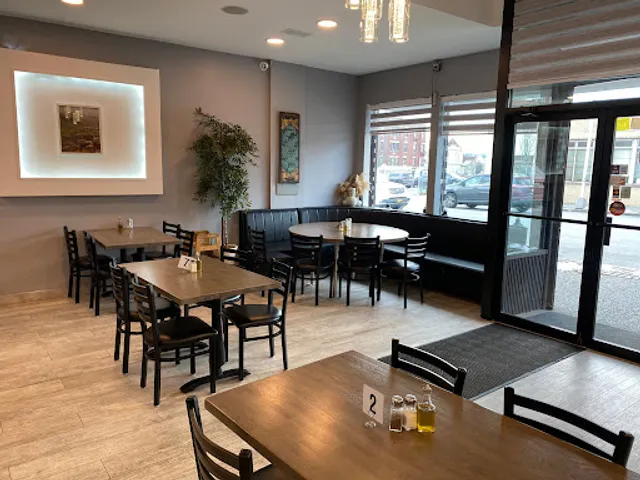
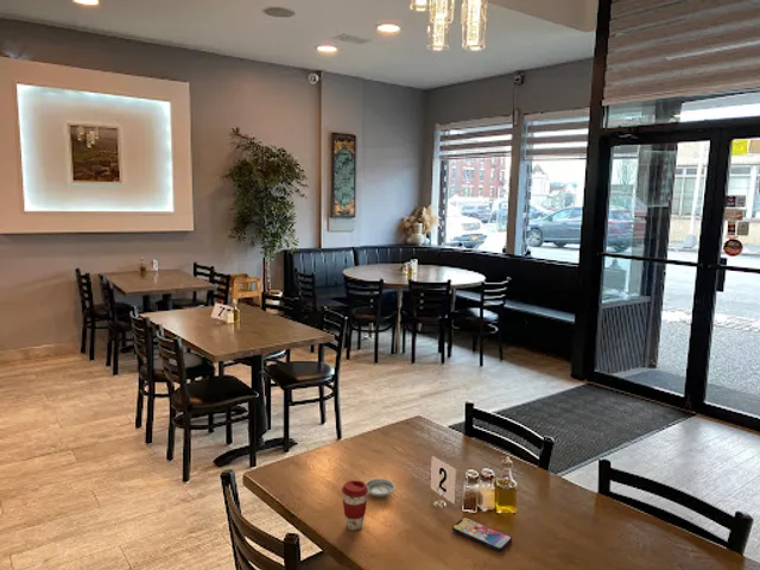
+ coffee cup (354, 505)
+ smartphone (481, 533)
+ saucer (379, 489)
